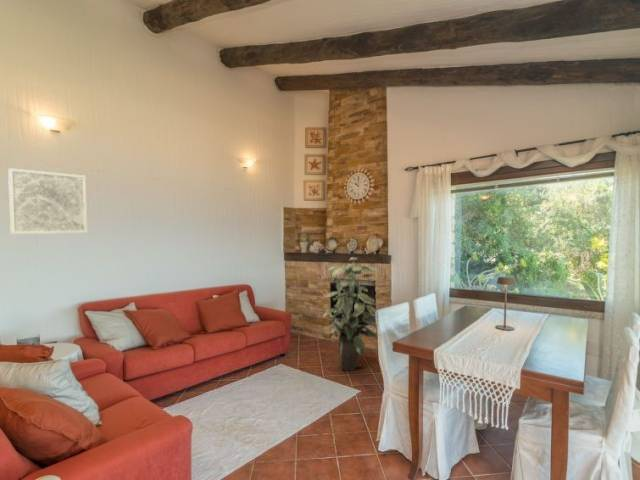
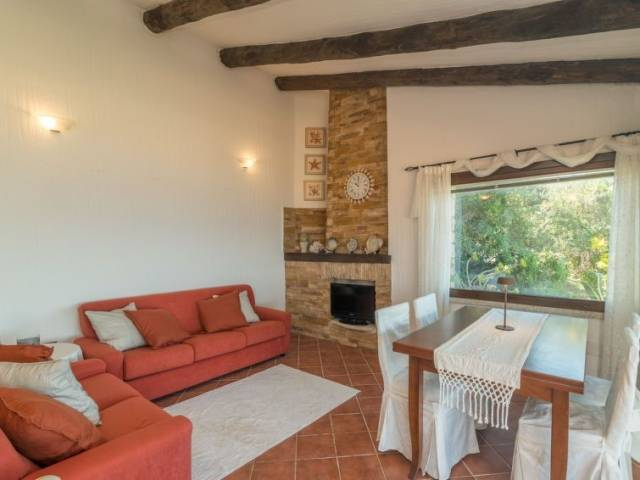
- wall art (50, 203)
- indoor plant (352, 314)
